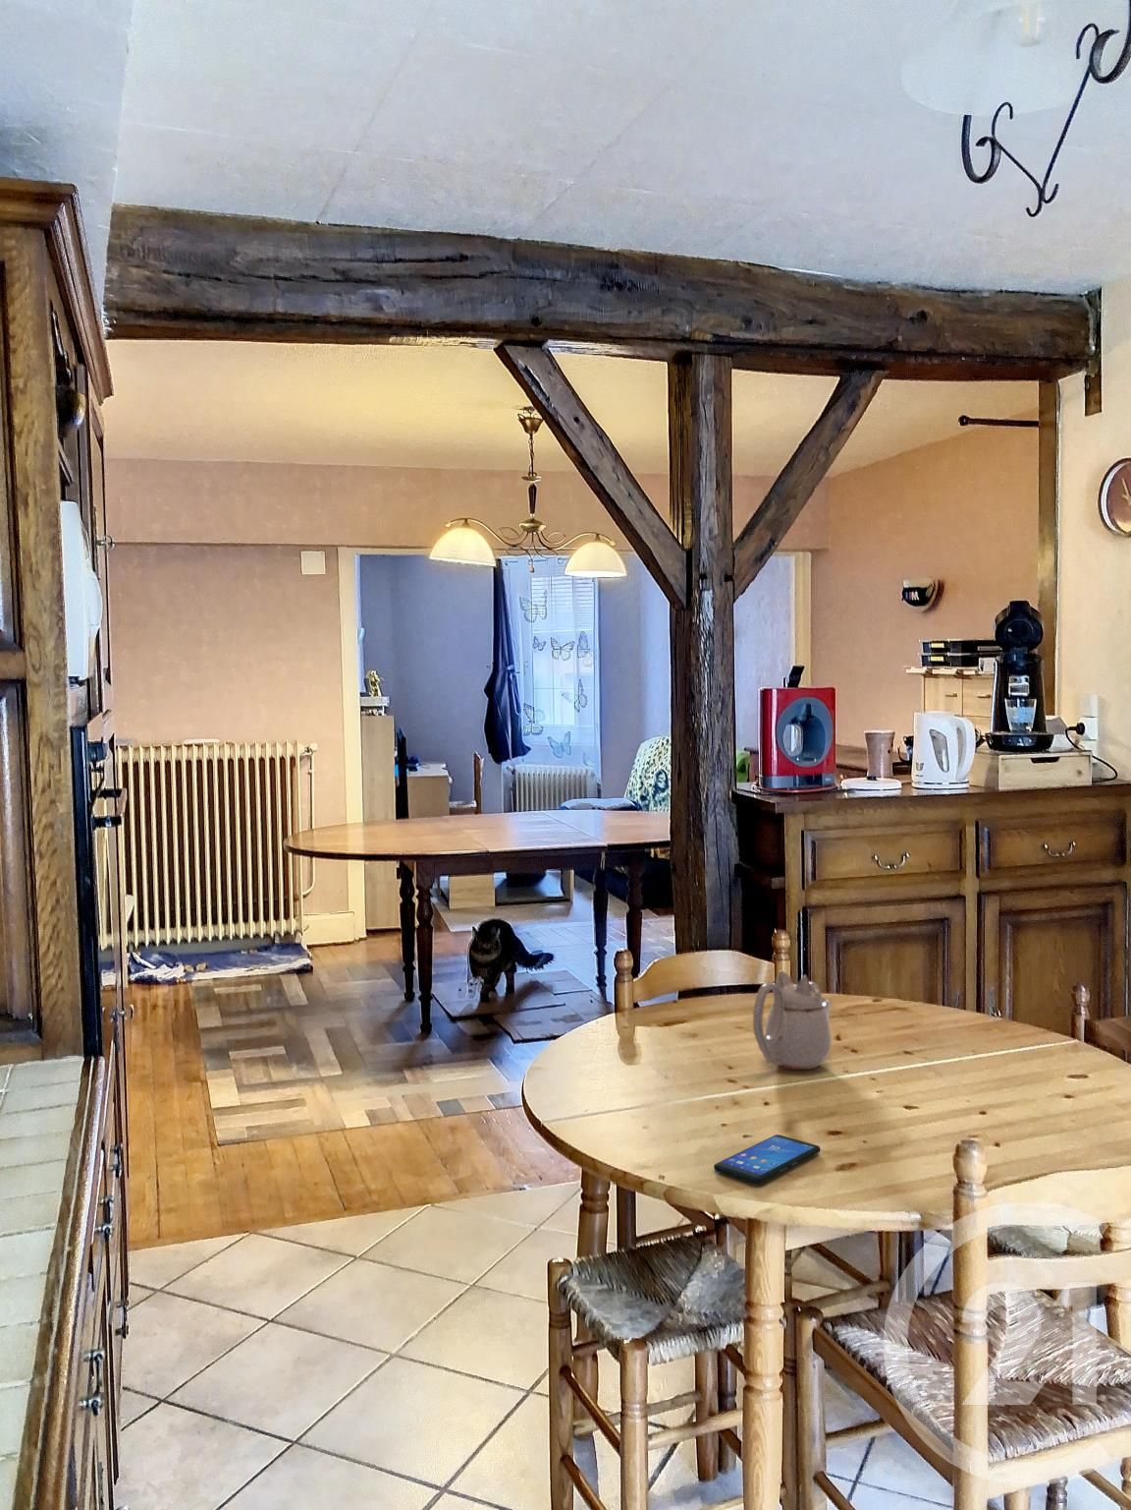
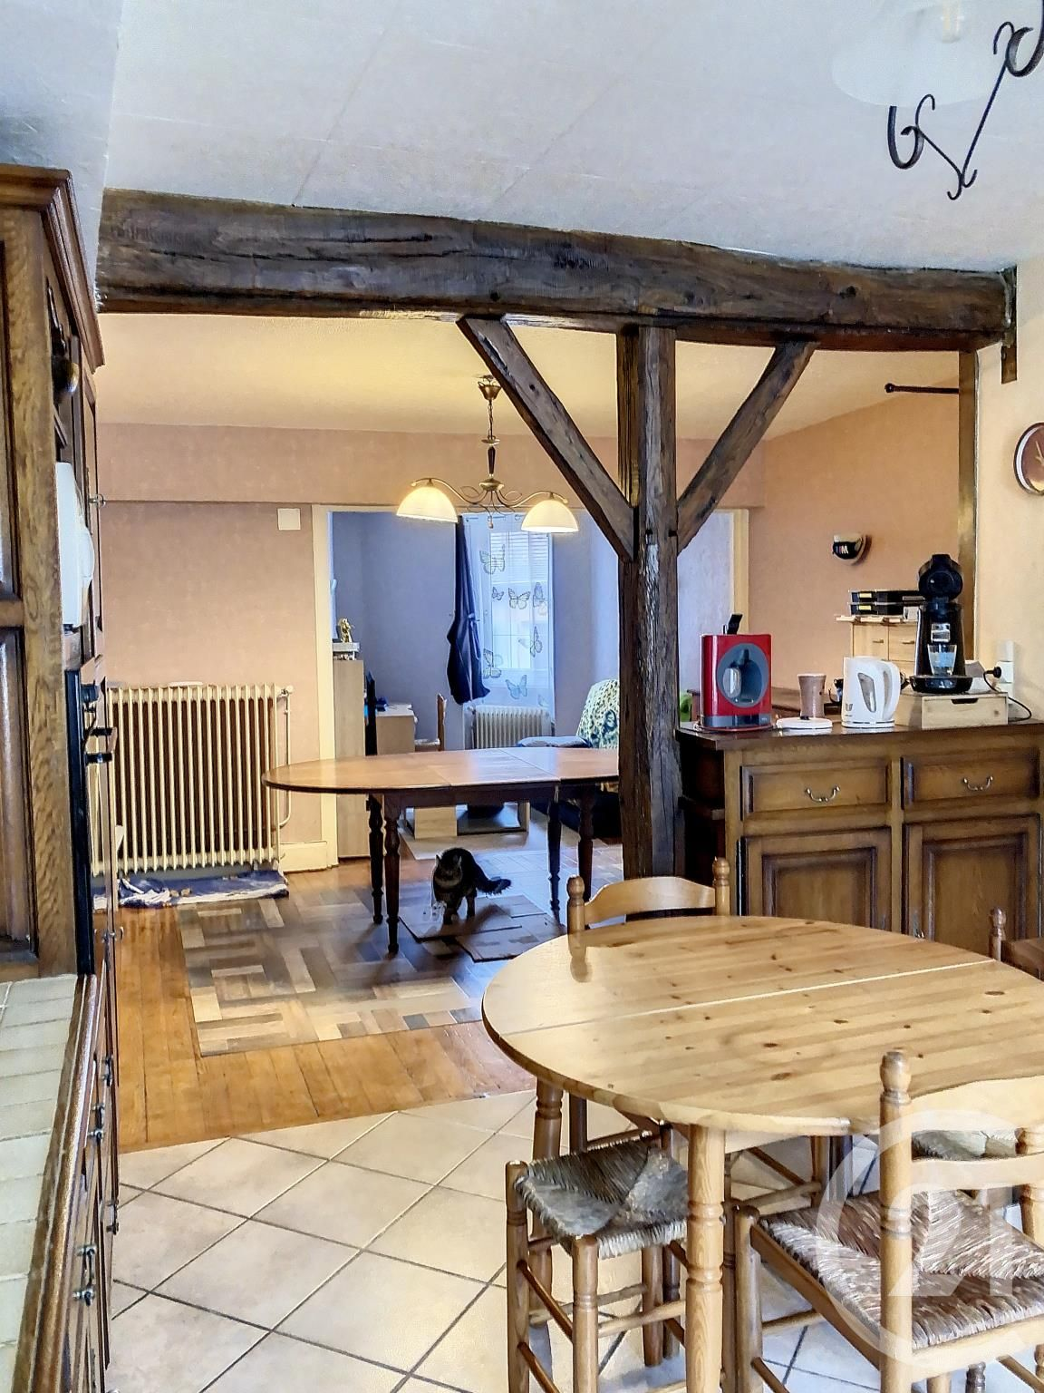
- teapot (794, 1019)
- smartphone (767, 1157)
